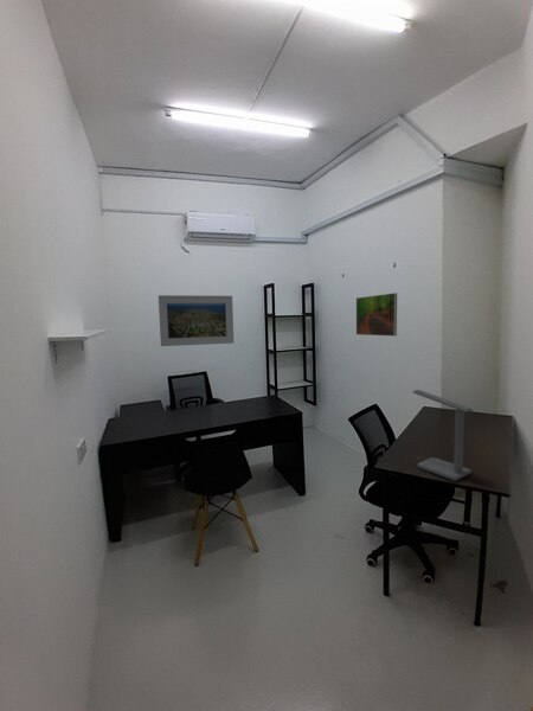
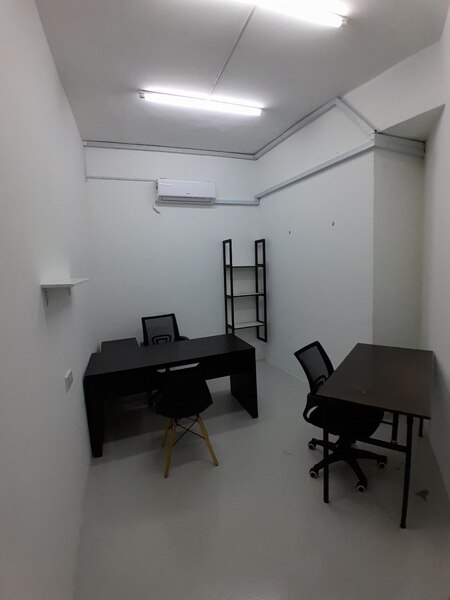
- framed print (374, 315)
- desk lamp (455, 431)
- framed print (197, 320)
